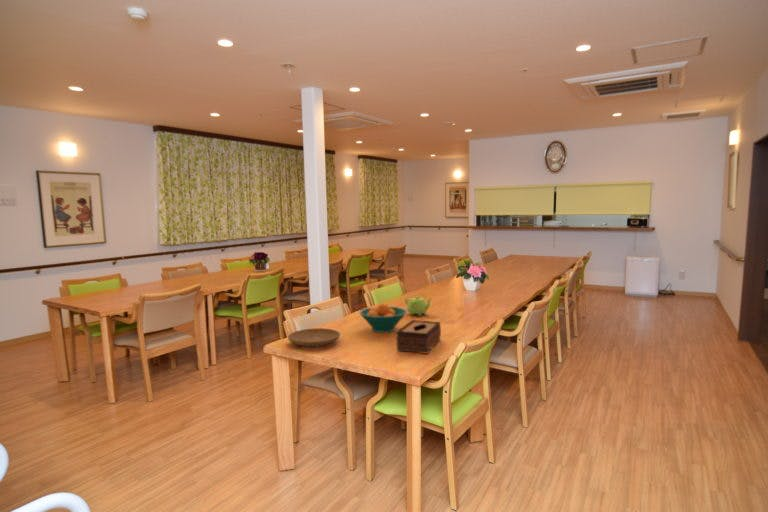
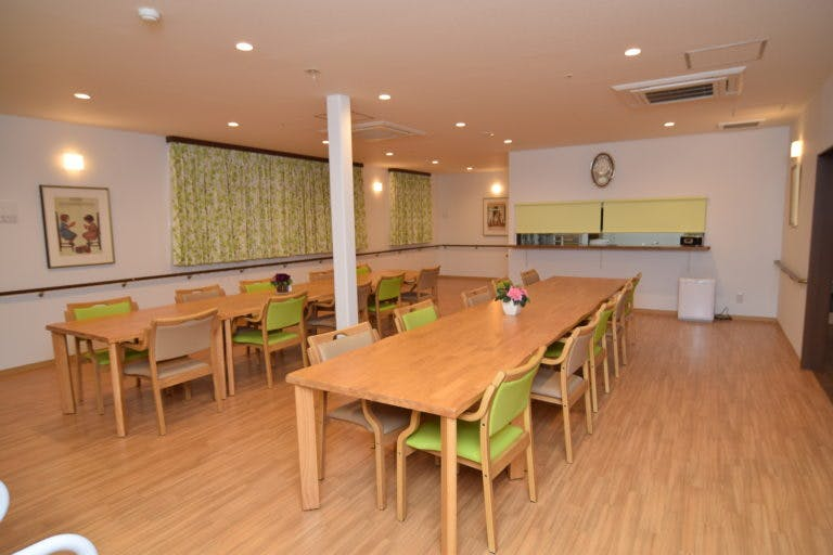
- plate (314, 338)
- fruit bowl (383, 316)
- teapot (418, 305)
- tissue box (419, 335)
